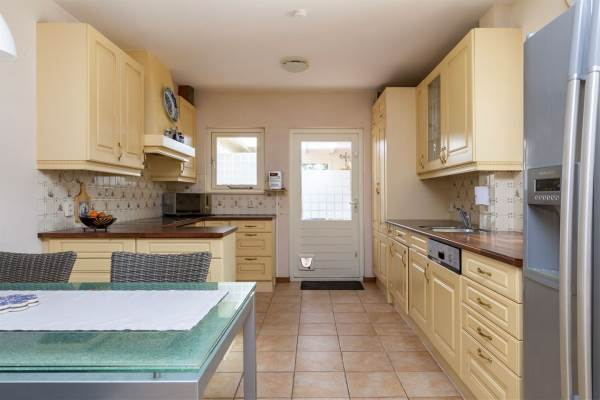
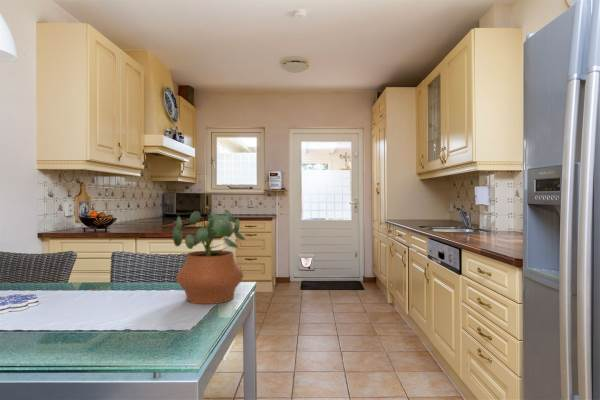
+ potted plant (211, 252)
